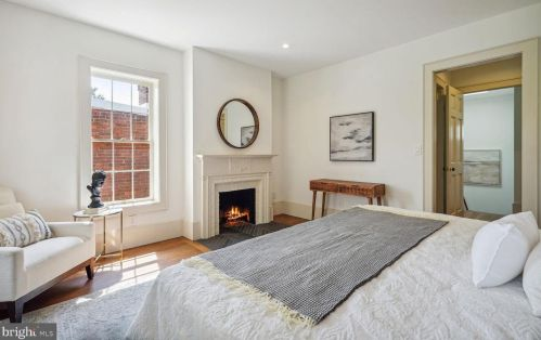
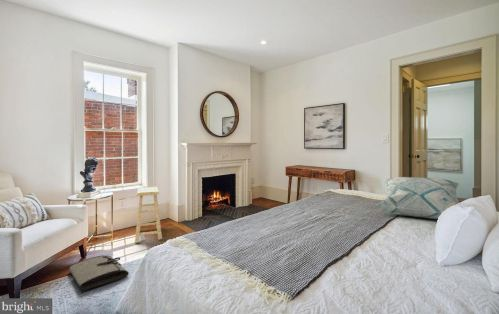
+ decorative pillow (419, 196)
+ stool (148, 211)
+ tool roll (98, 266)
